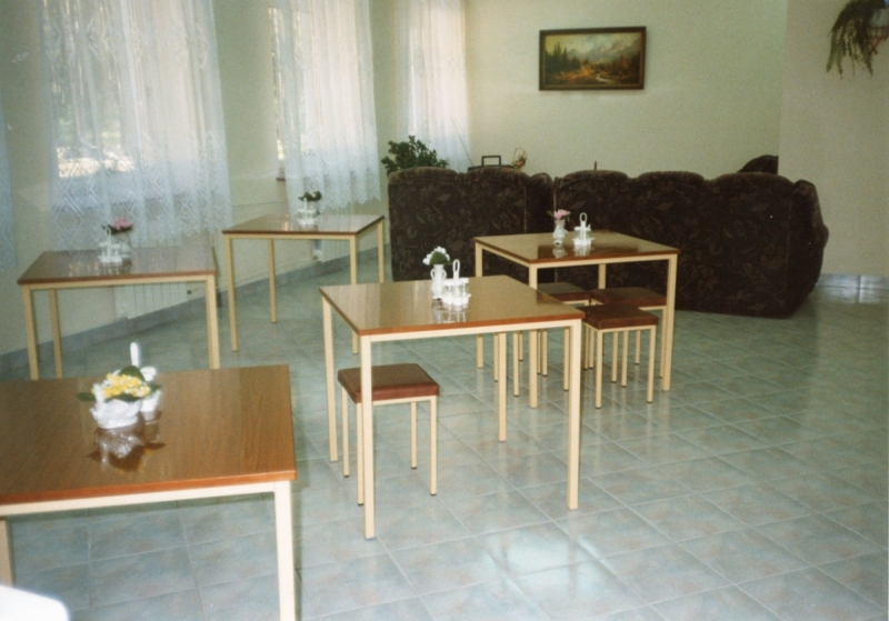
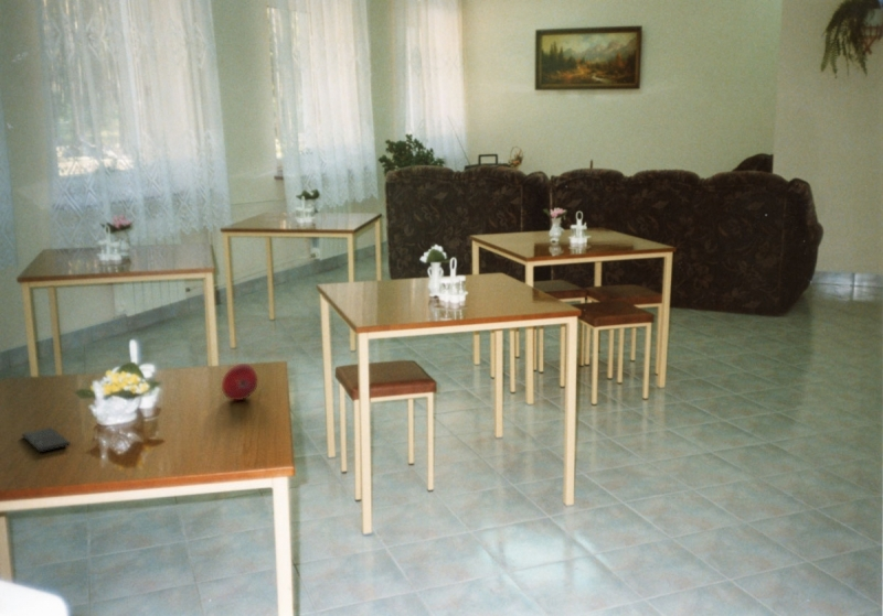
+ fruit (238, 380)
+ smartphone (45, 439)
